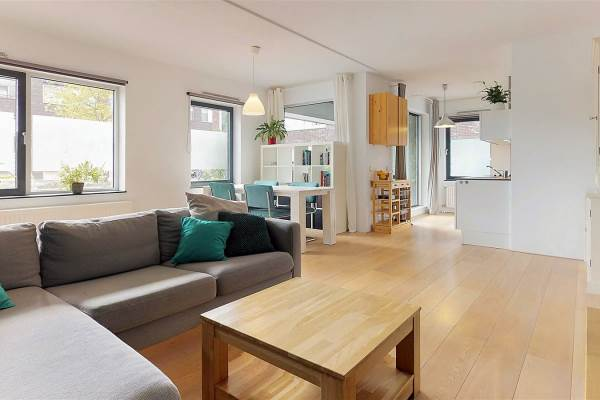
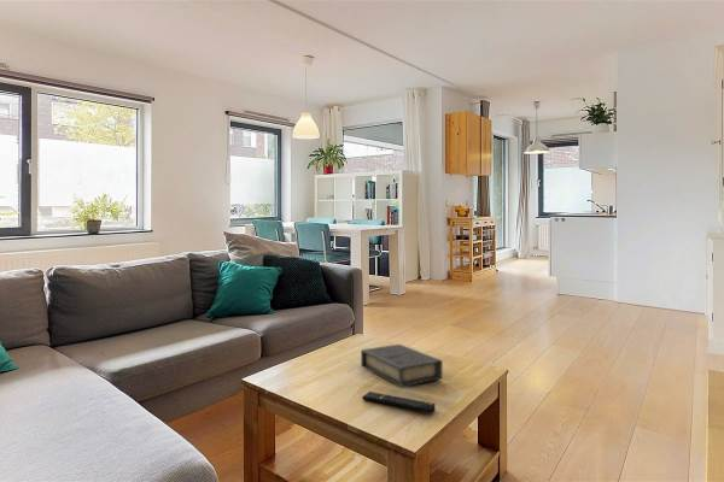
+ book (399, 363)
+ remote control (398, 401)
